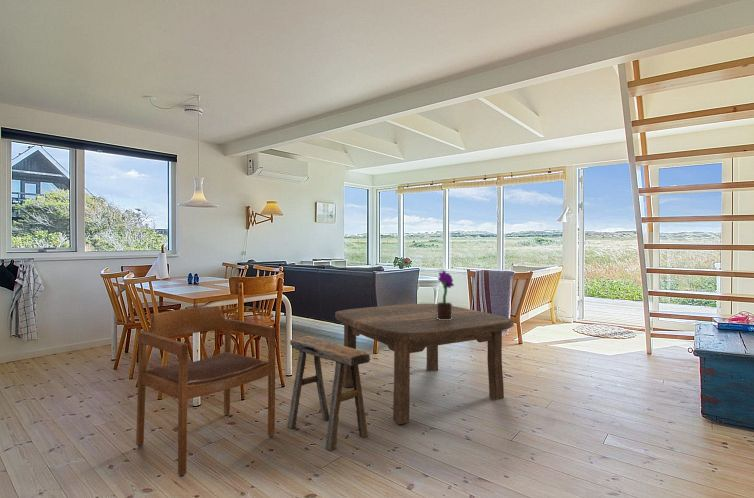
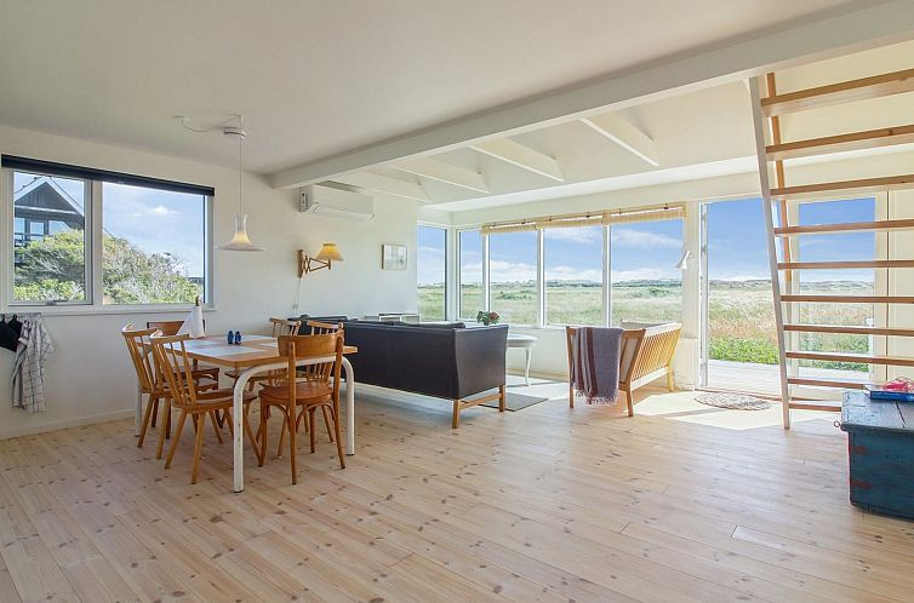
- armchair (207, 377)
- stool (323, 388)
- coffee table (419, 351)
- potted flower (445, 294)
